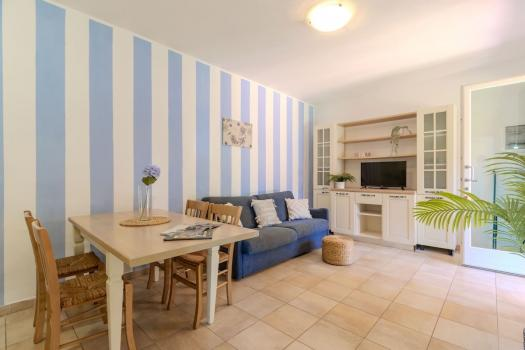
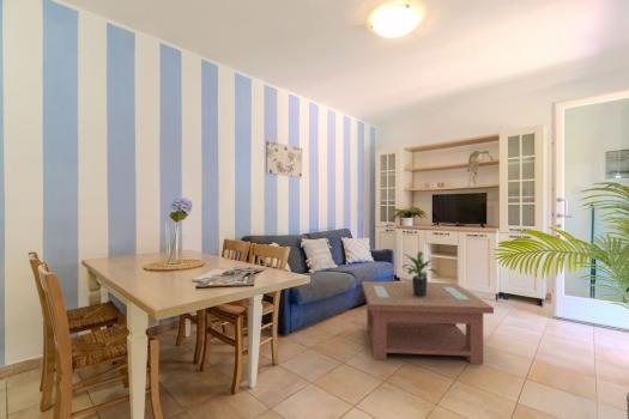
+ coffee table (417, 317)
+ potted plant (419, 274)
